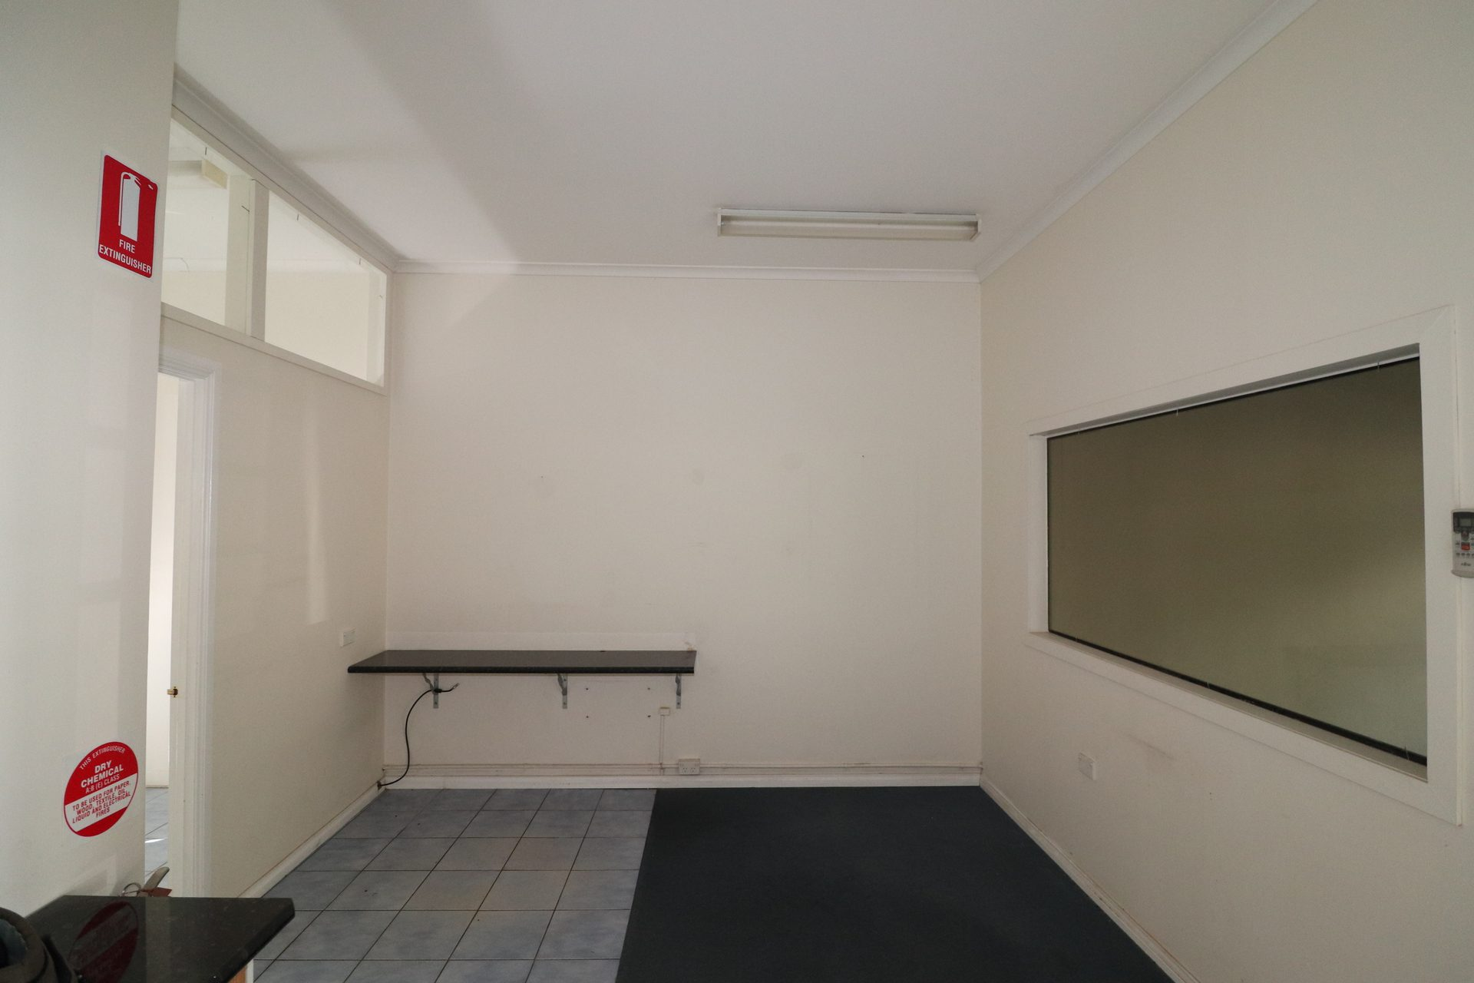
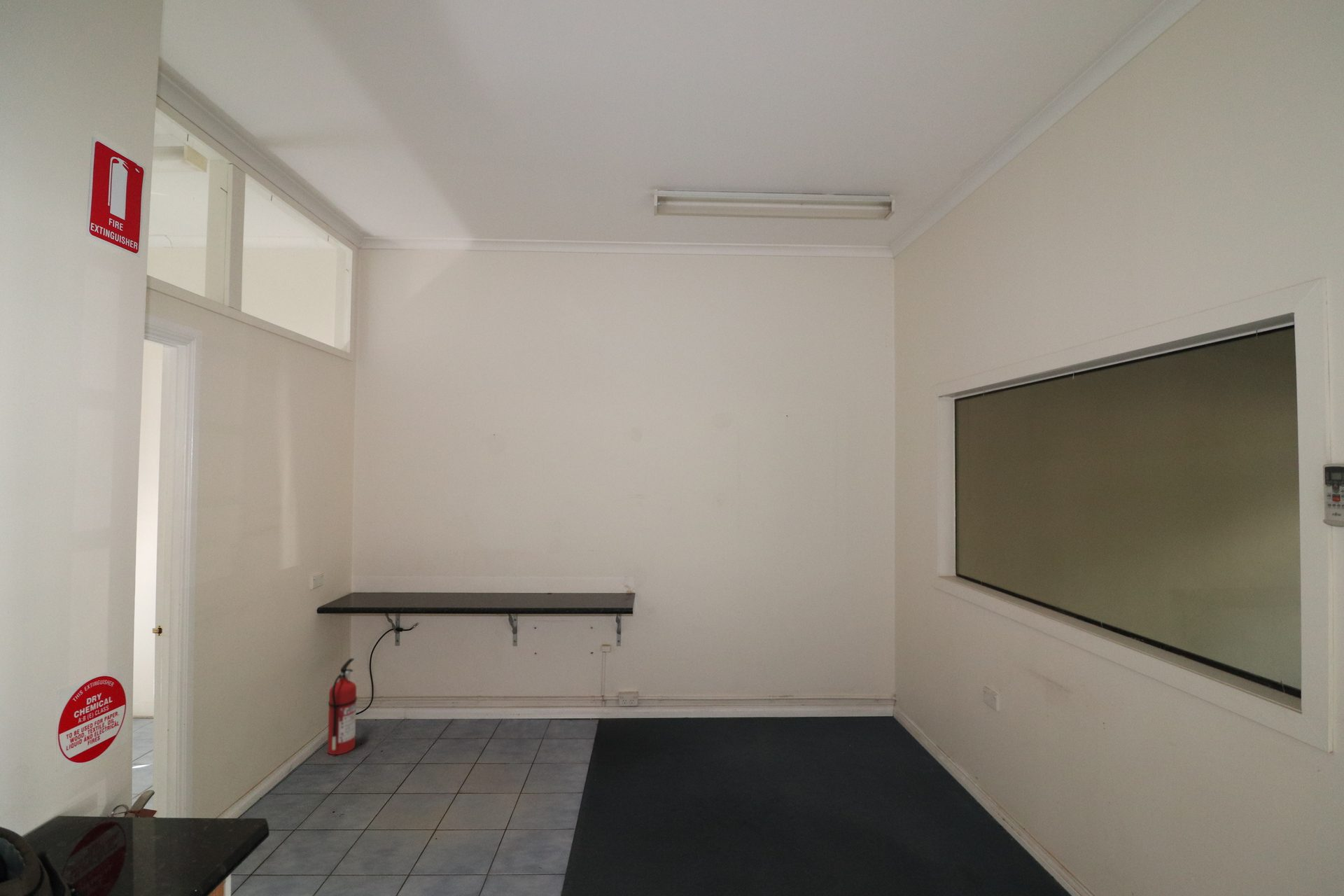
+ fire extinguisher (342, 706)
